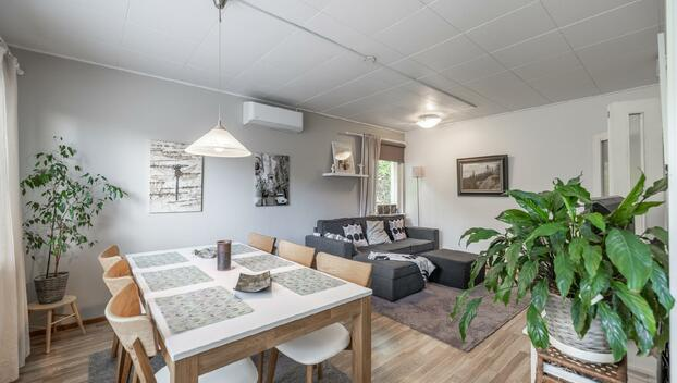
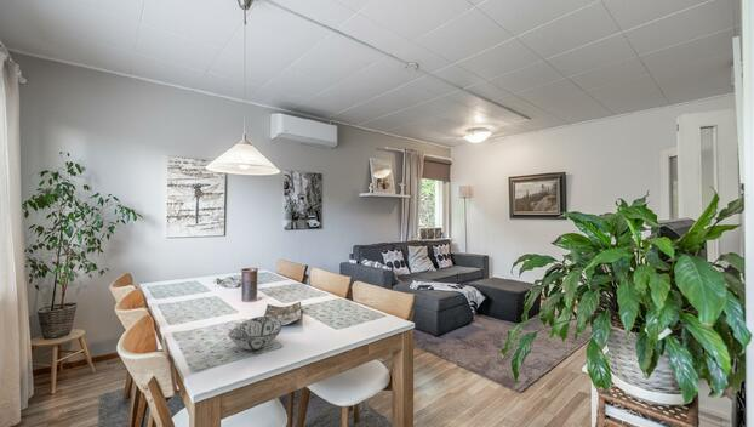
+ decorative bowl (256, 335)
